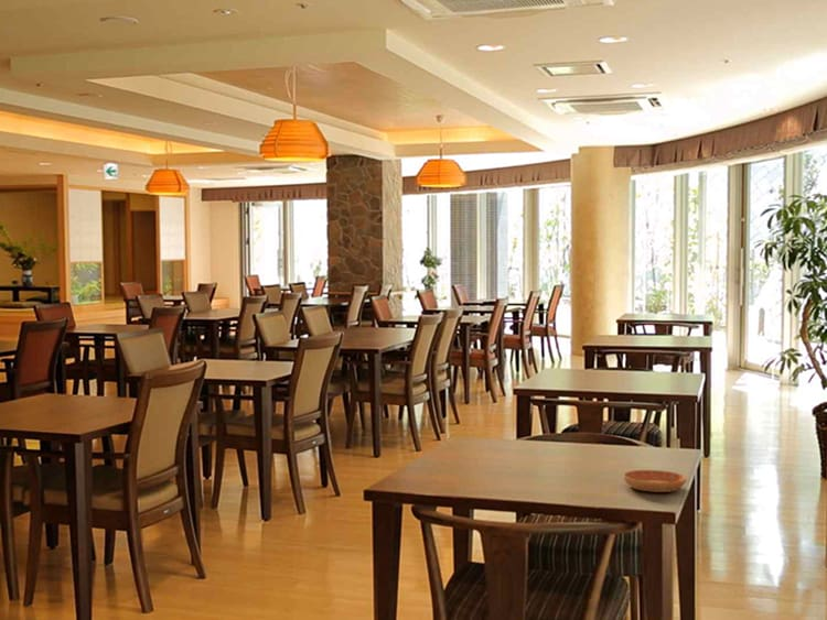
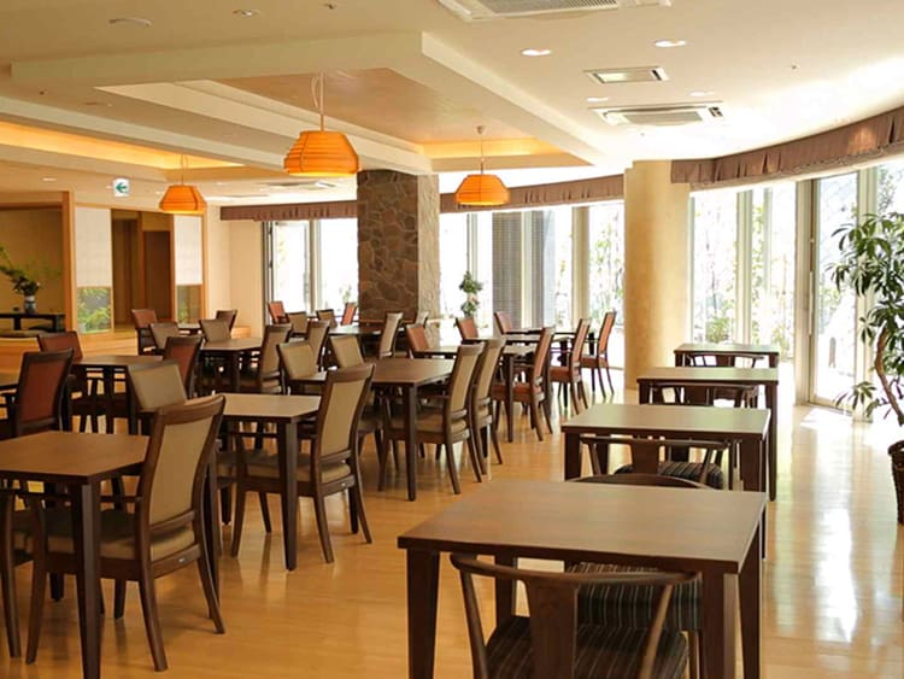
- saucer (654, 481)
